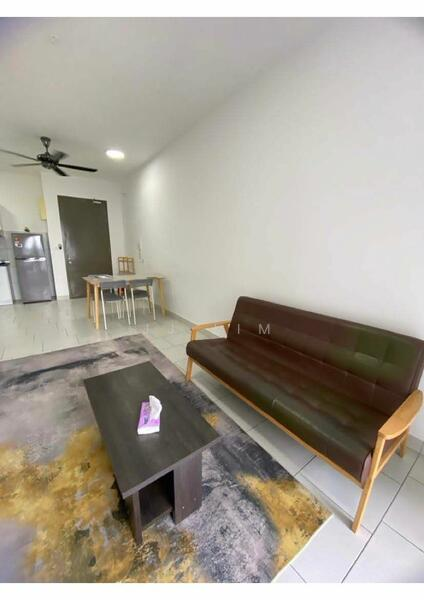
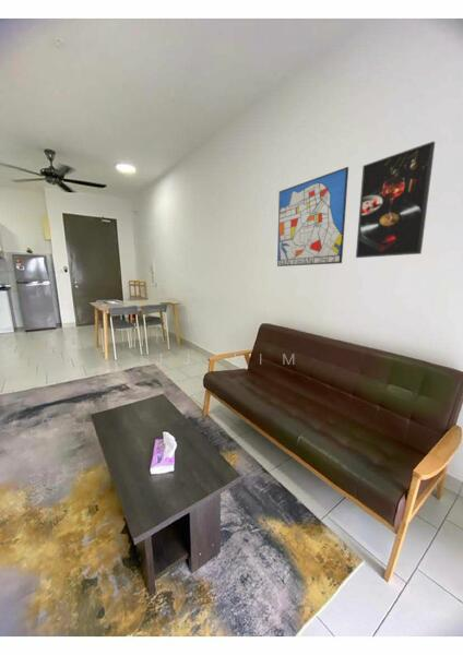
+ wall art (307, 224)
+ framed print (390, 206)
